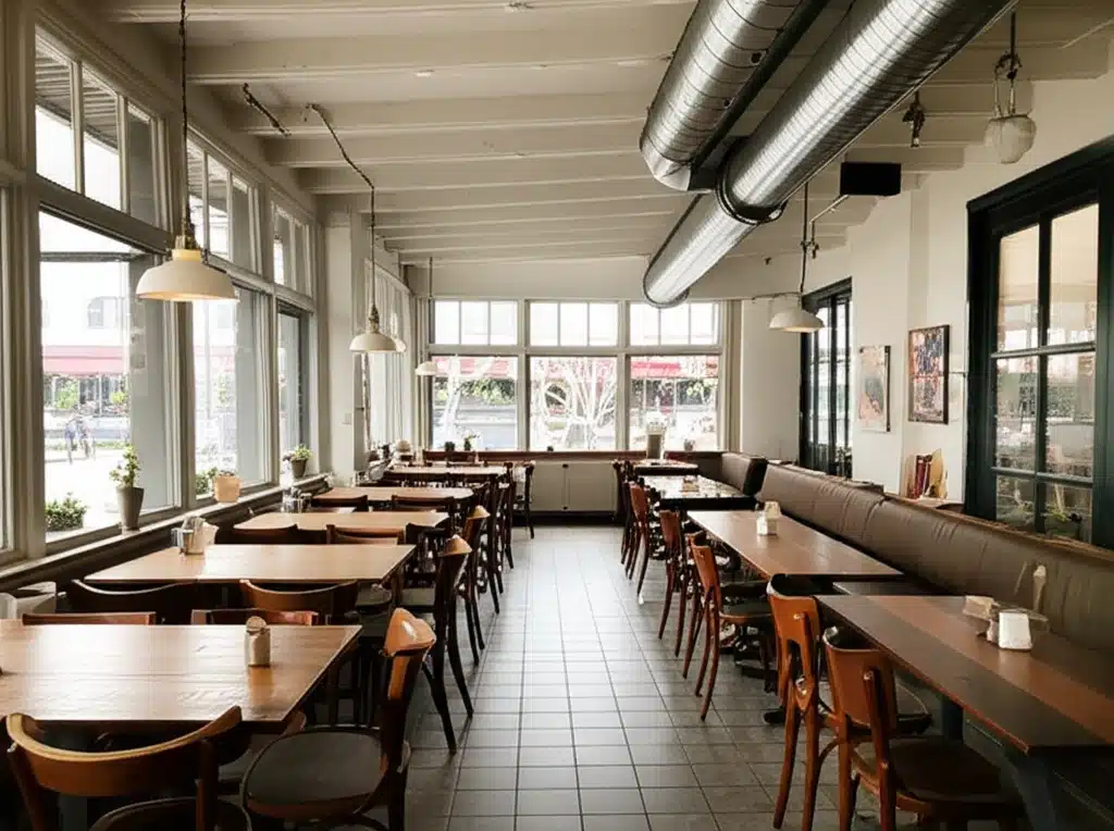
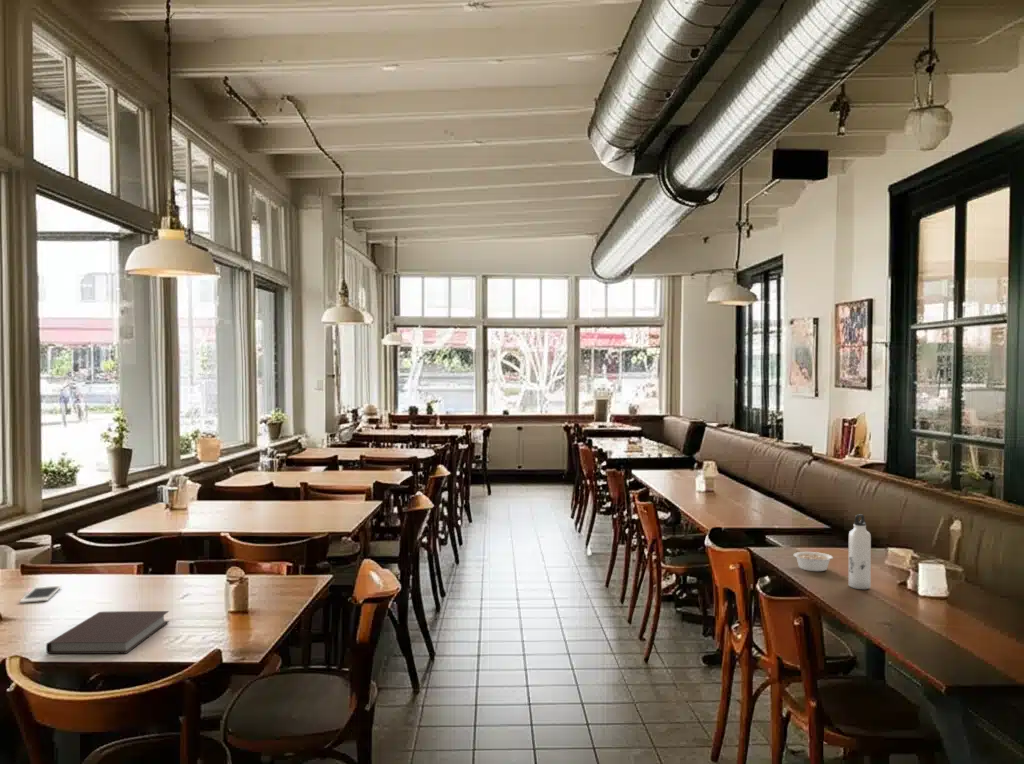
+ cell phone (41, 593)
+ legume (814, 560)
+ notebook (111, 631)
+ water bottle (859, 550)
